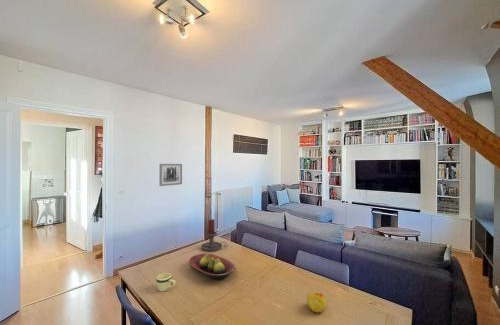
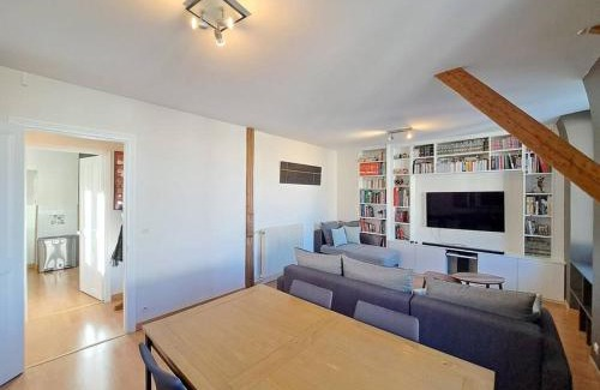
- mug (166, 282)
- wall art (171, 174)
- apple (316, 301)
- fruit bowl (211, 264)
- candle holder (214, 233)
